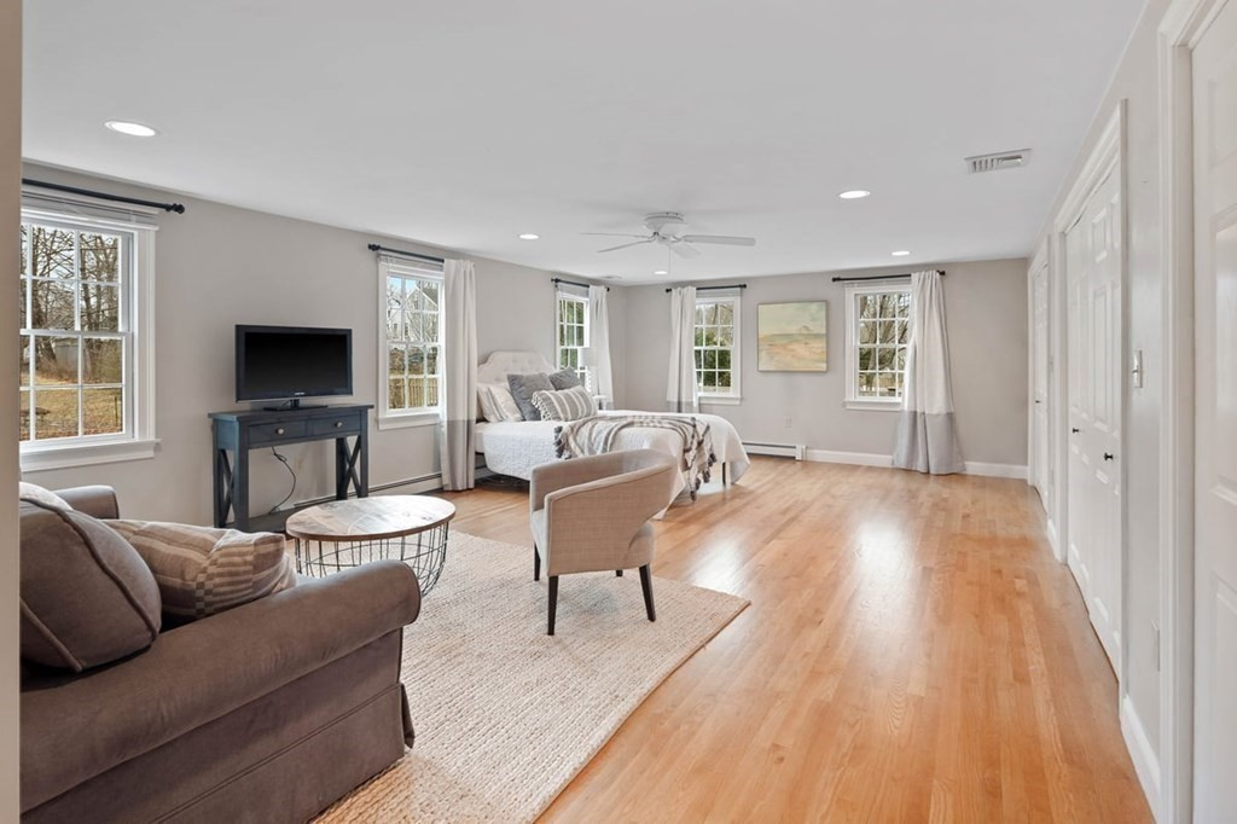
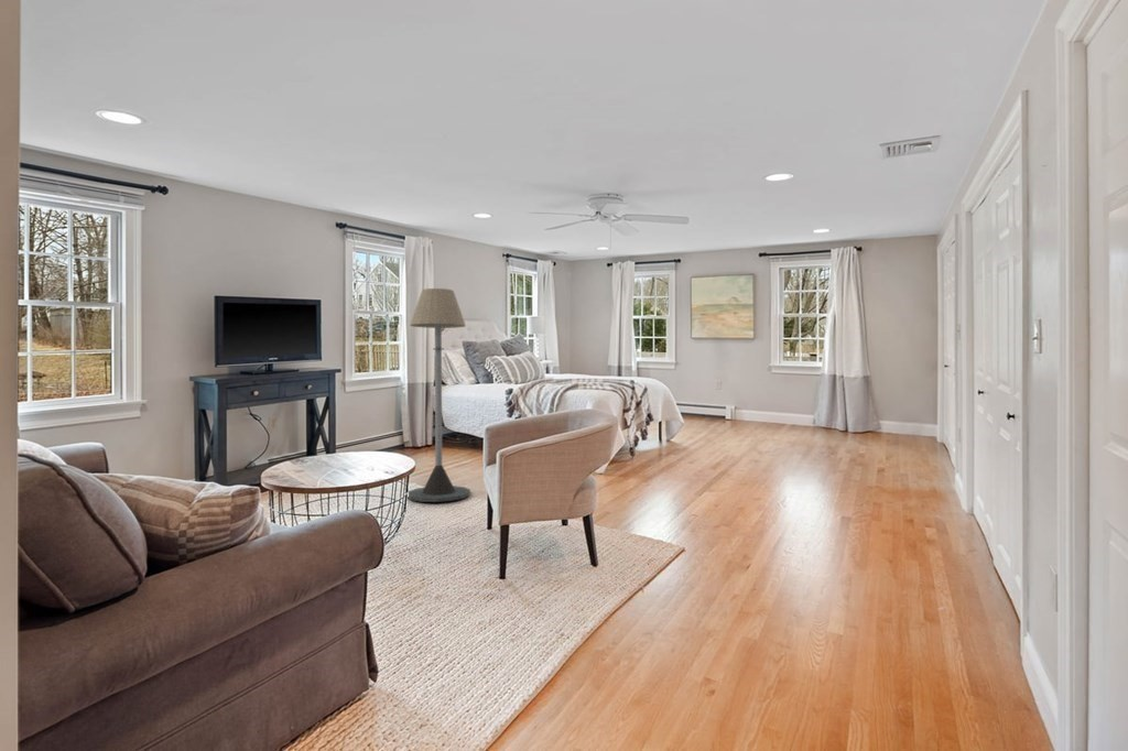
+ floor lamp (438, 392)
